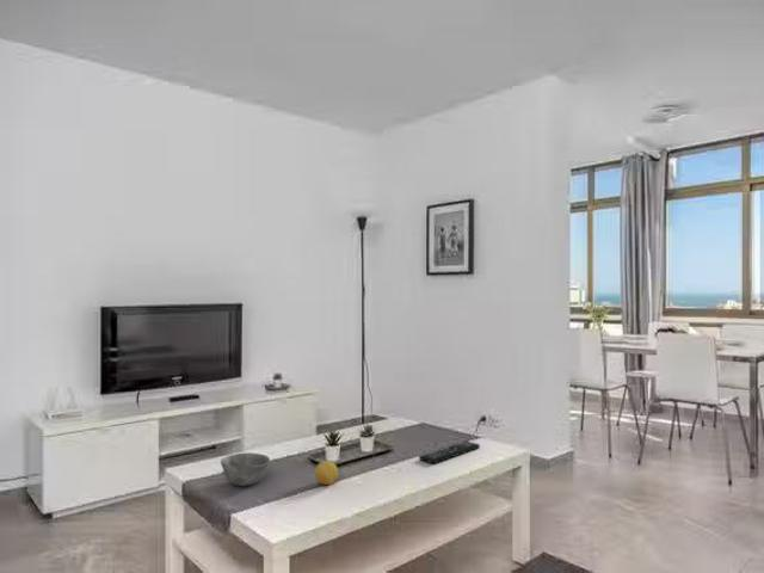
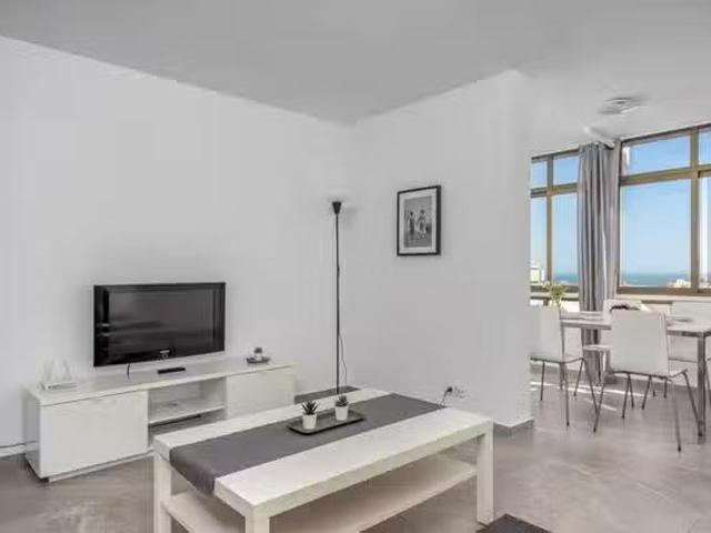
- remote control (450, 450)
- fruit (326, 472)
- bowl (245, 470)
